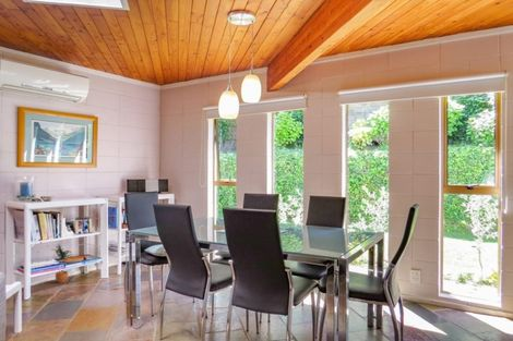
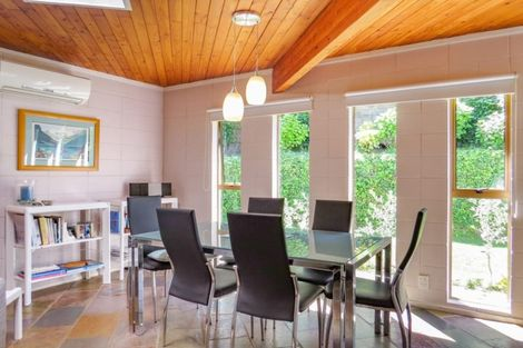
- potted plant (61, 259)
